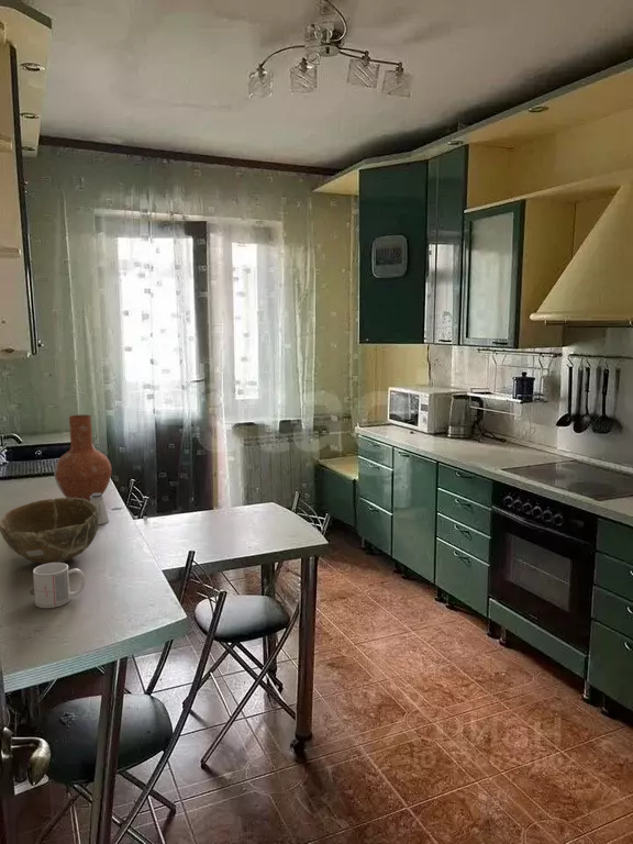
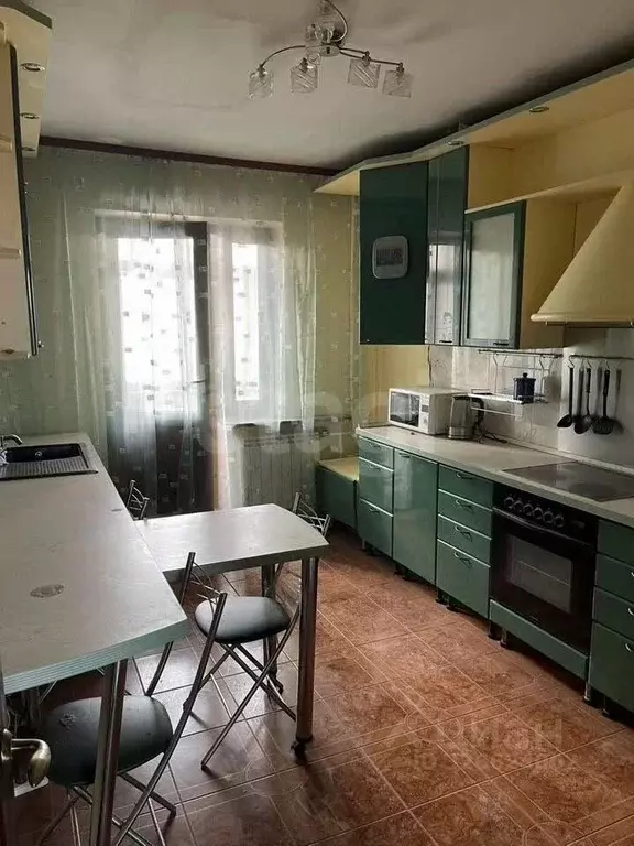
- bowl (52, 535)
- vase (82, 460)
- saltshaker (98, 508)
- mug (59, 584)
